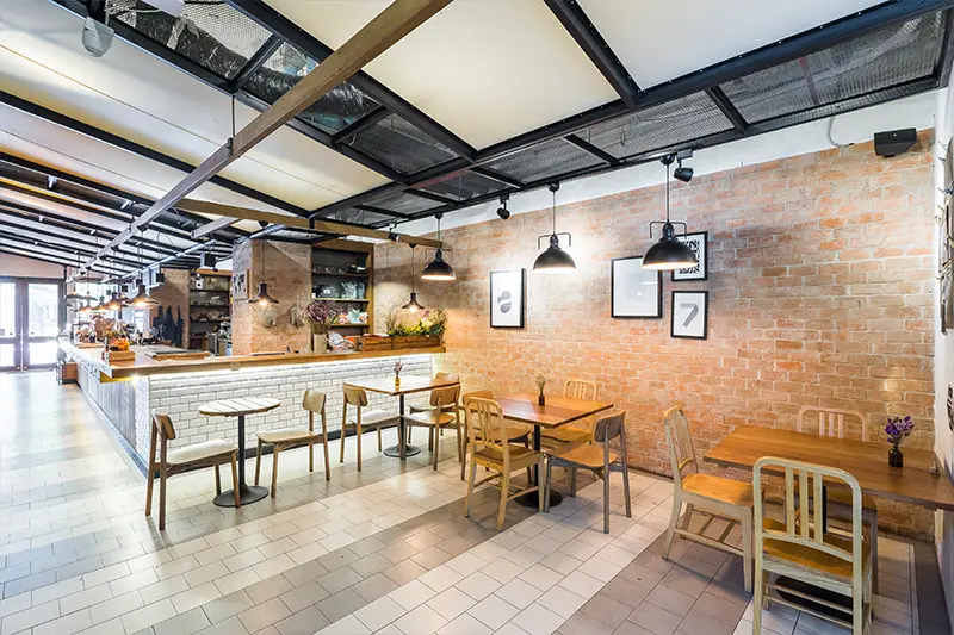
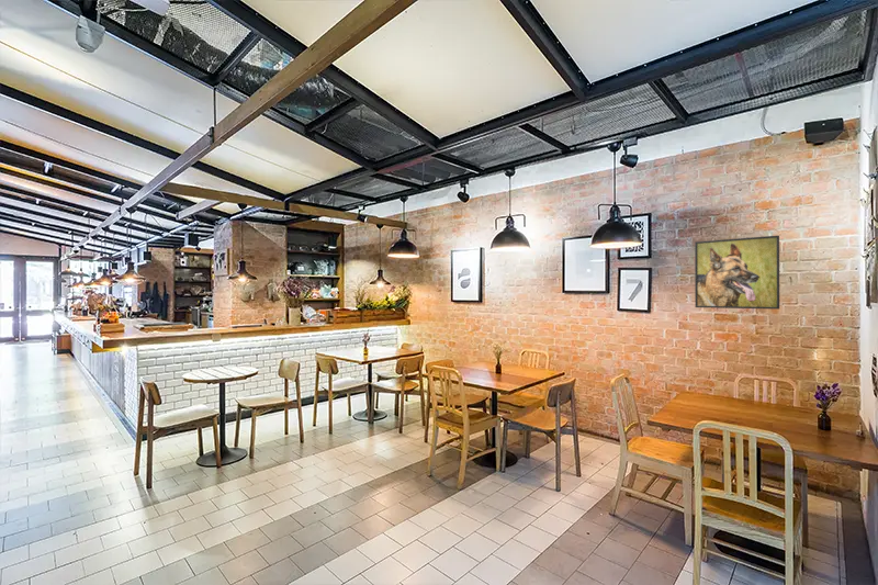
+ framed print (734, 273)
